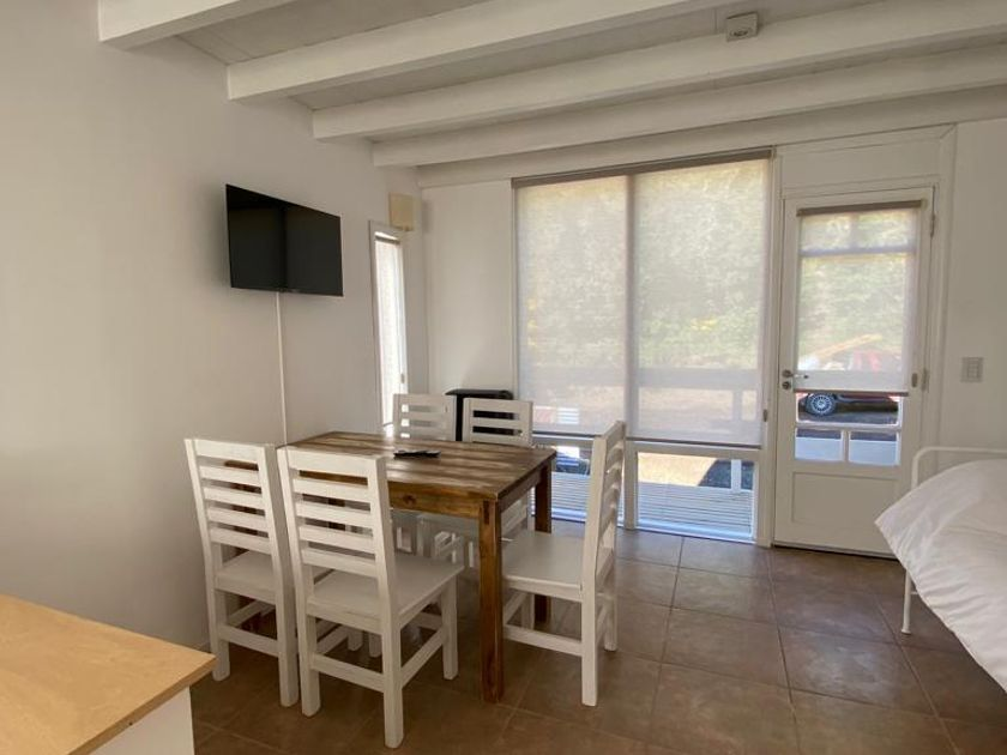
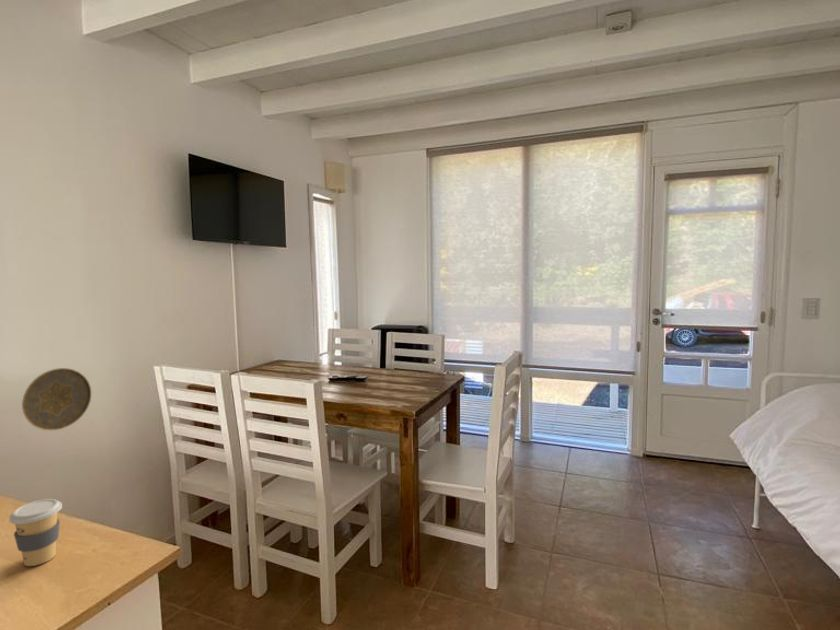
+ decorative plate (57, 398)
+ coffee cup (38, 532)
